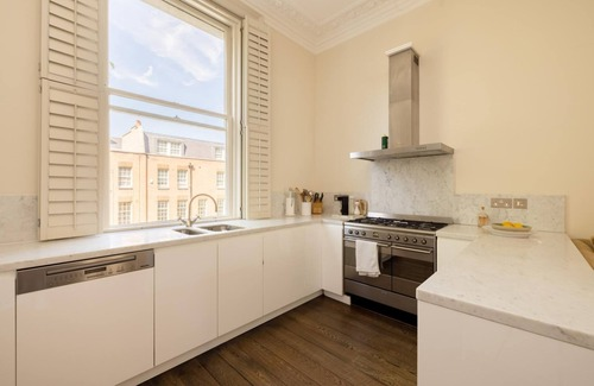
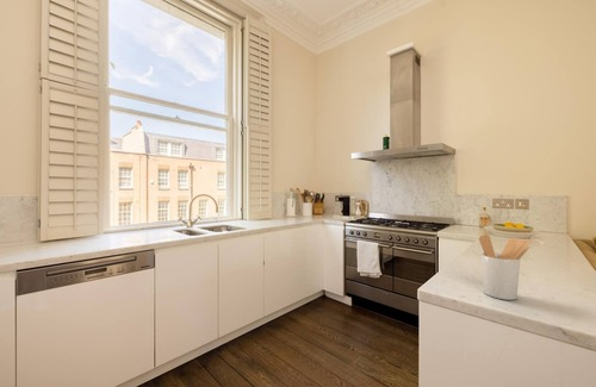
+ utensil holder (505, 264)
